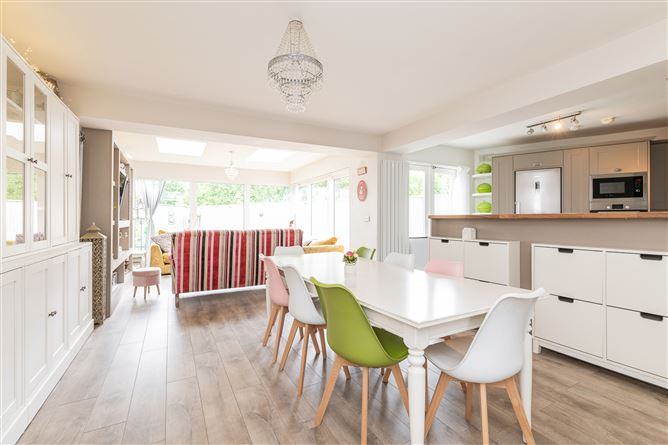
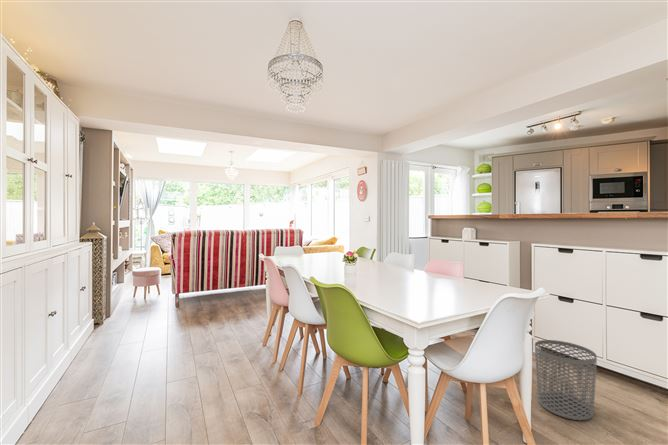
+ waste bin (564, 378)
